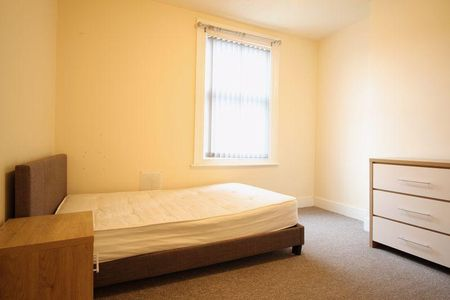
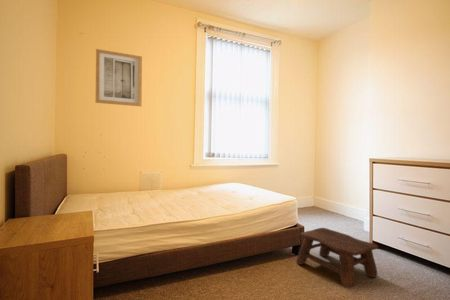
+ stool (335, 253)
+ wall art (119, 78)
